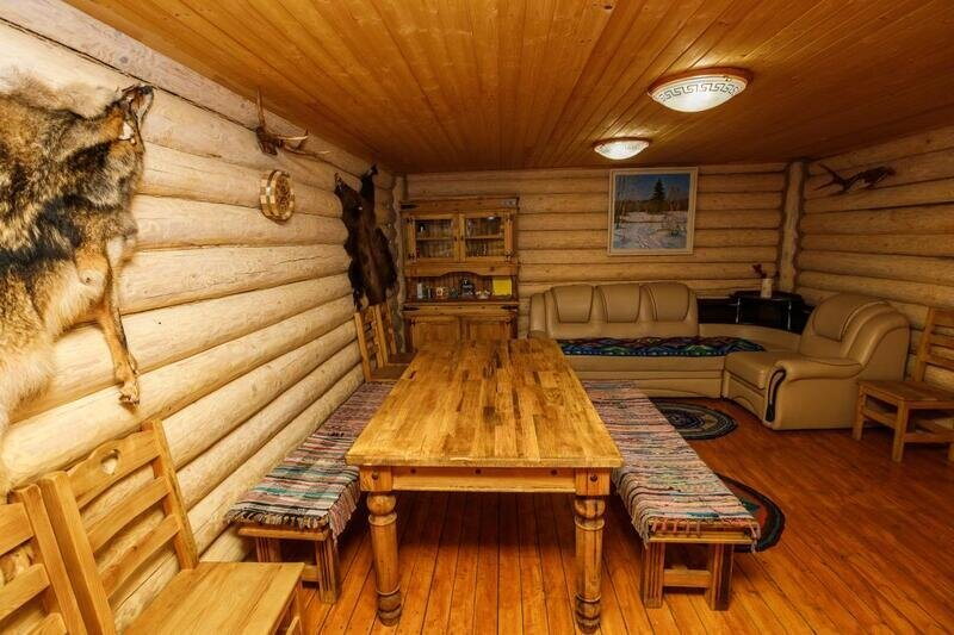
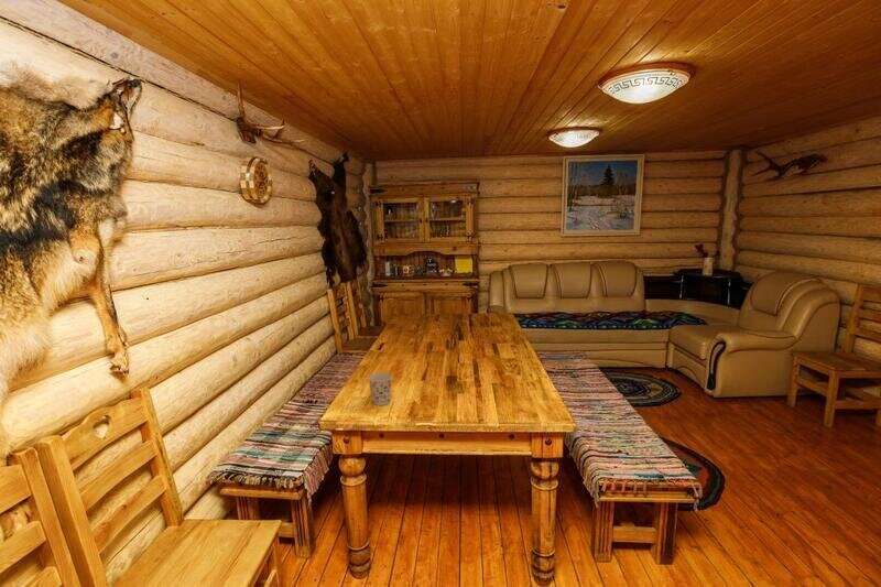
+ cup (380, 389)
